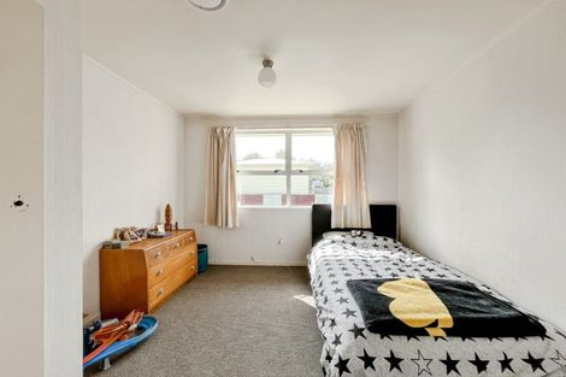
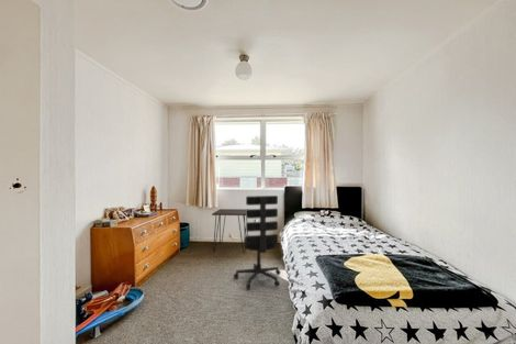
+ desk (239, 229)
+ office chair (258, 236)
